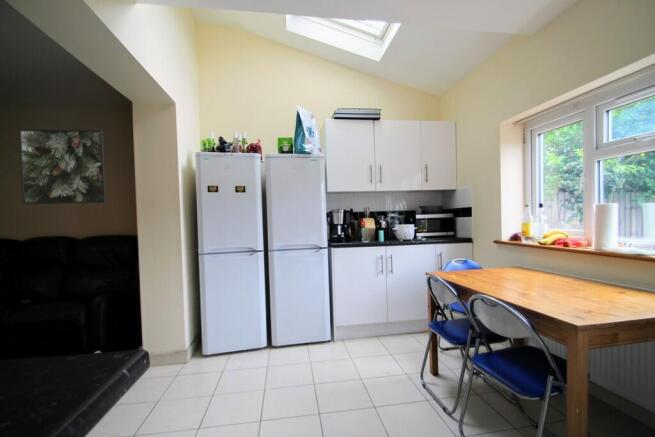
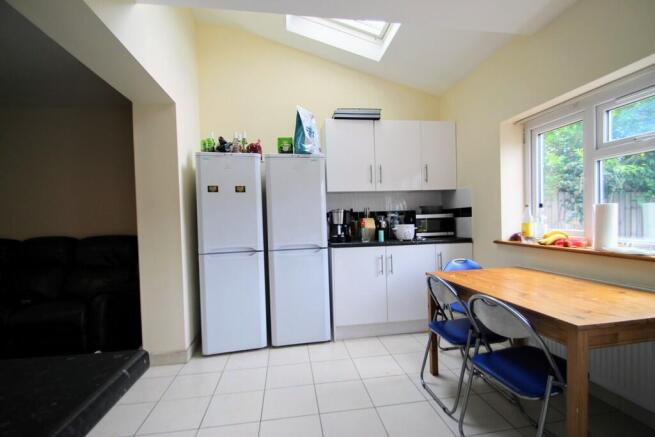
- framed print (63, 166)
